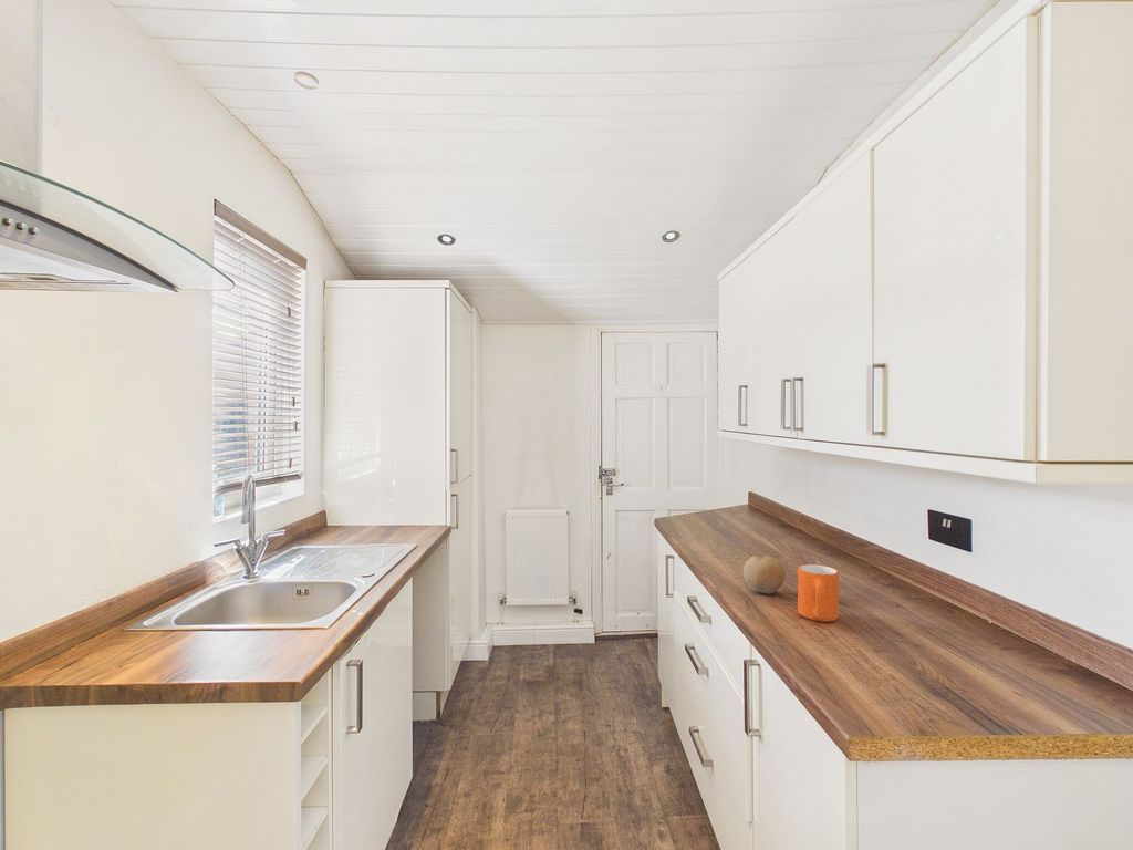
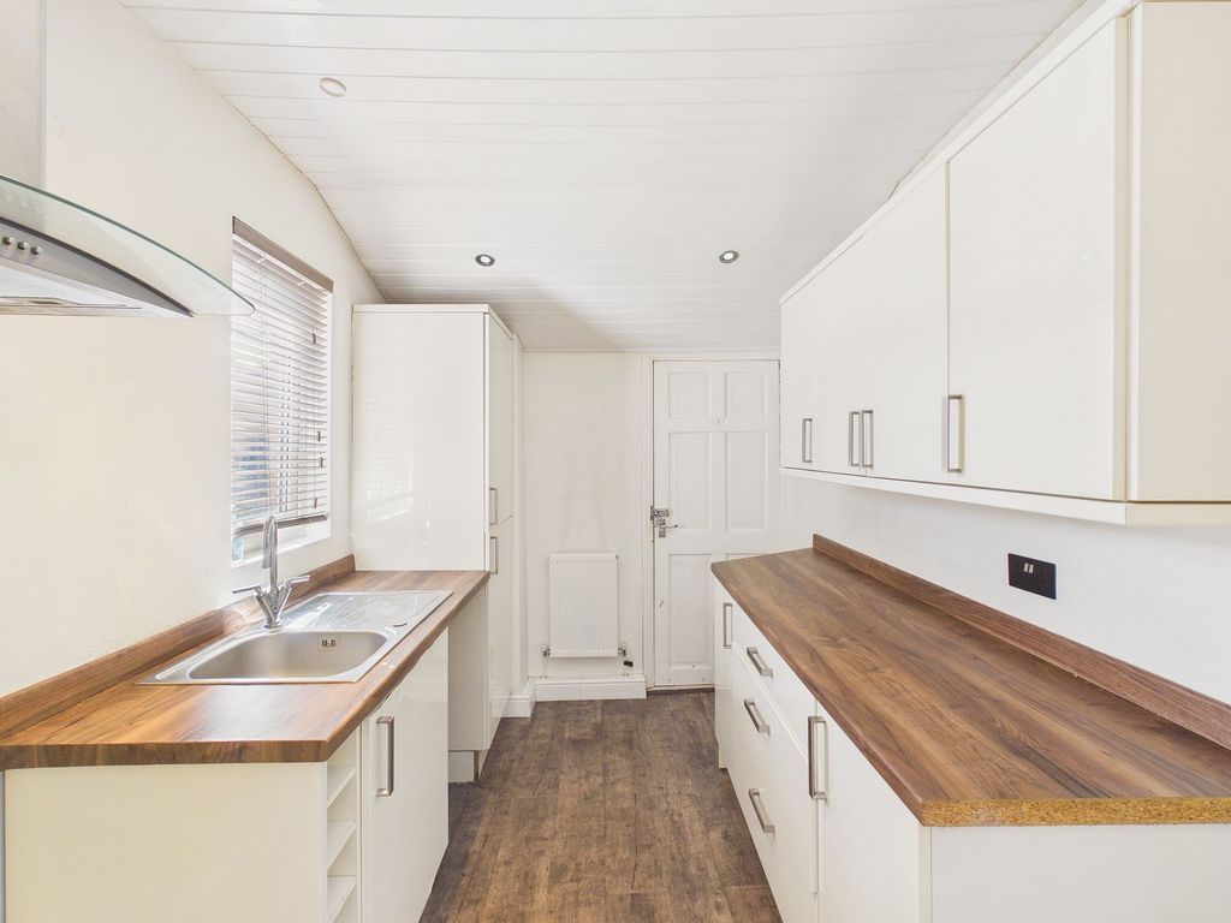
- fruit (763, 573)
- mug (821, 594)
